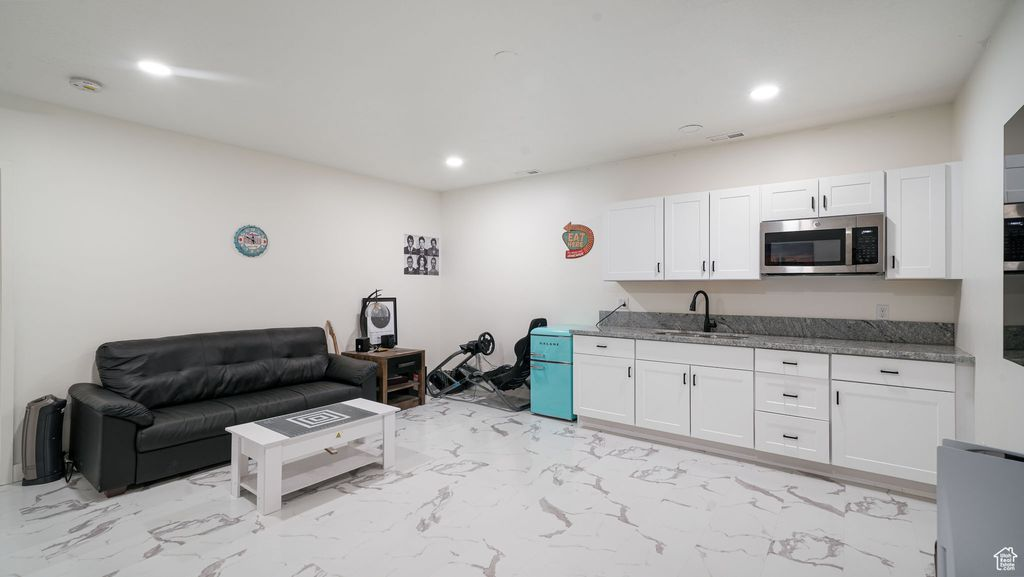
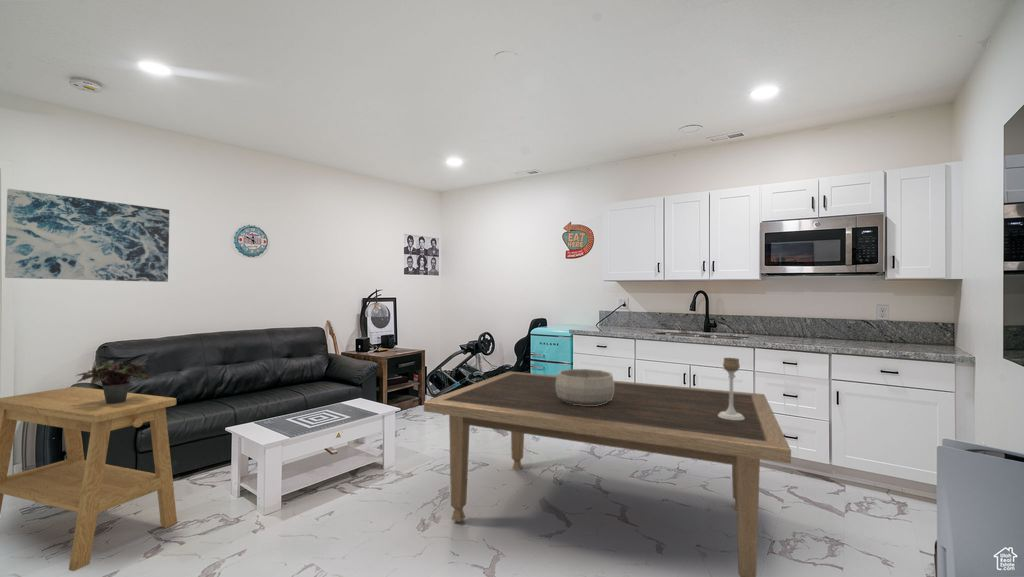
+ potted plant (115, 381)
+ dining table (603, 445)
+ decorative bowl (584, 386)
+ wall art (95, 240)
+ candle holder (731, 387)
+ side table (82, 464)
